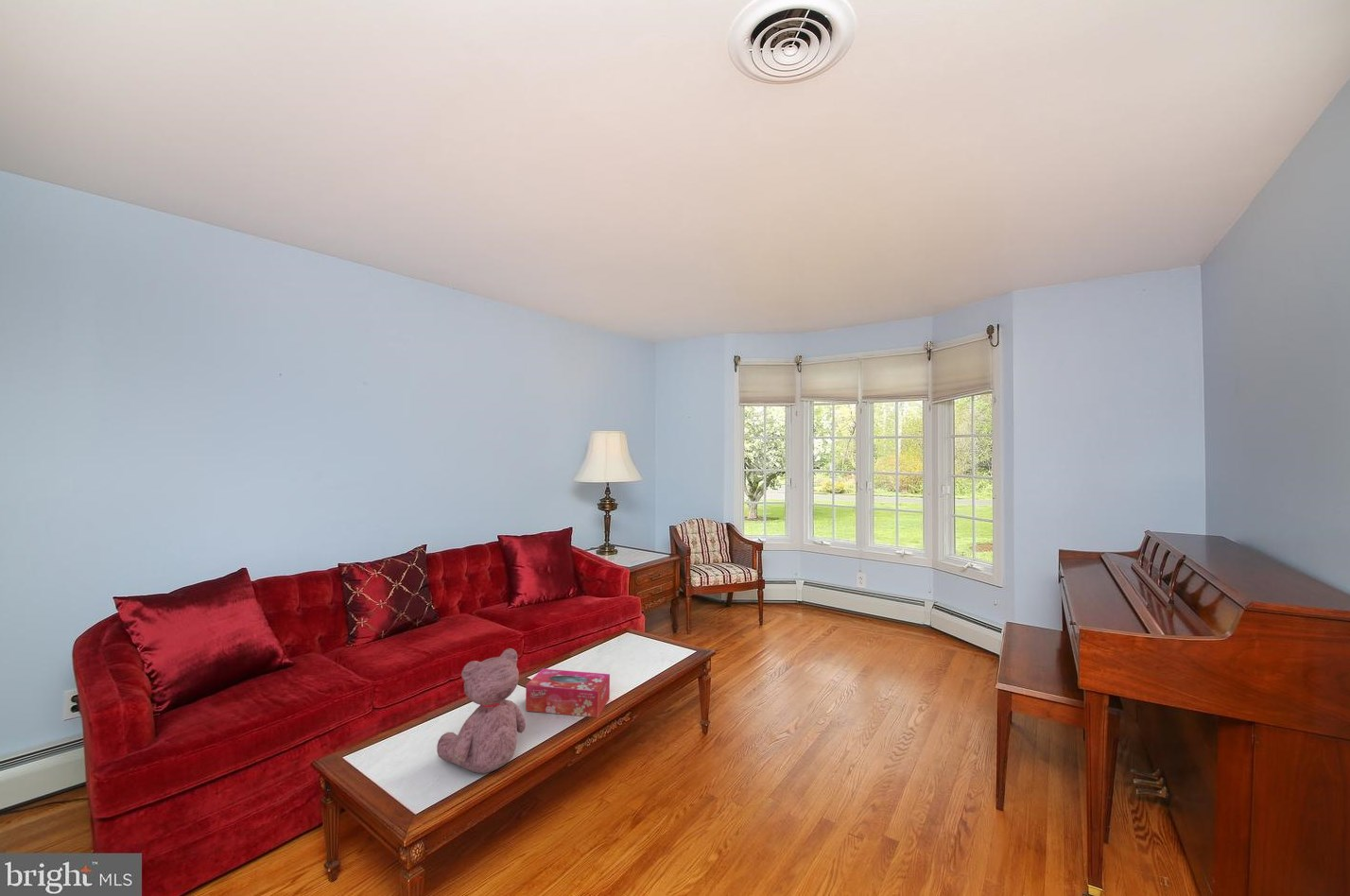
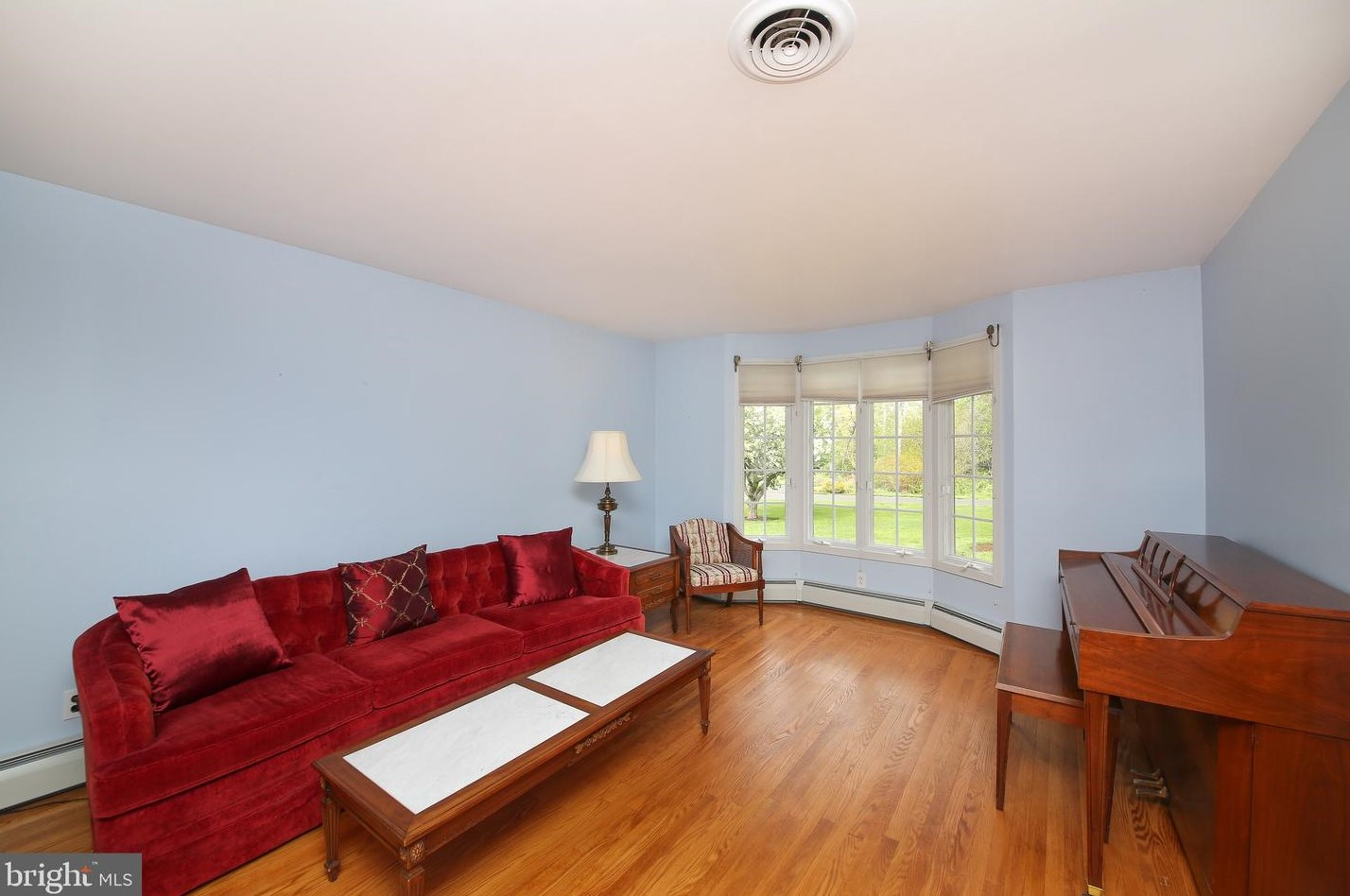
- teddy bear (482, 705)
- tissue box (568, 692)
